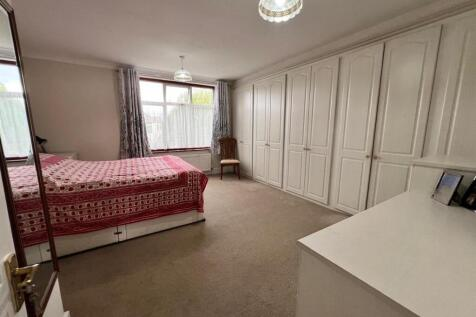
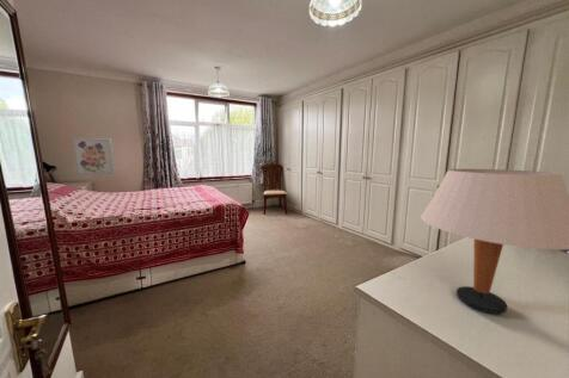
+ table lamp (488, 240)
+ wall art (94, 156)
